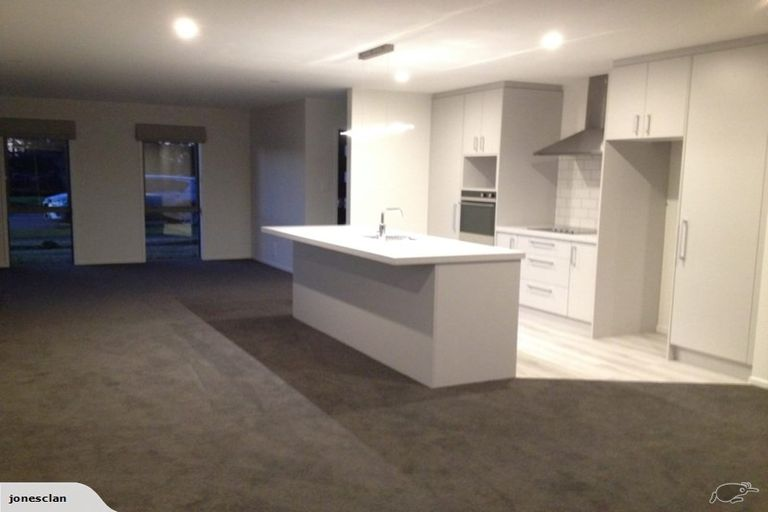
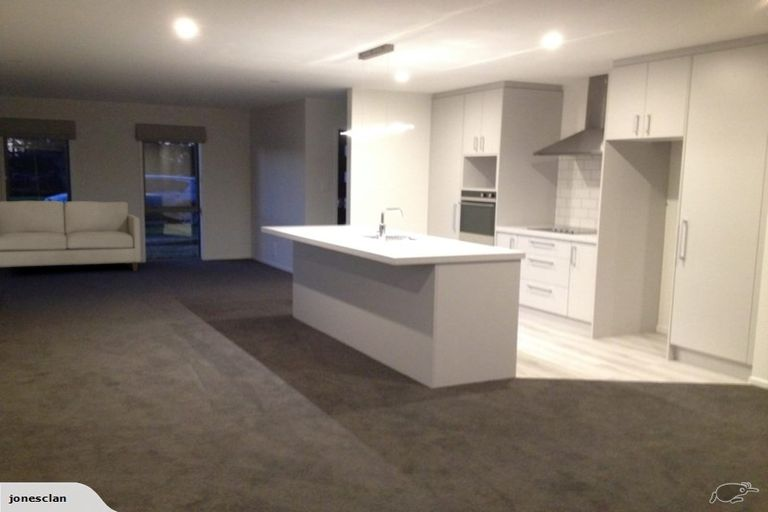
+ sofa (65, 235)
